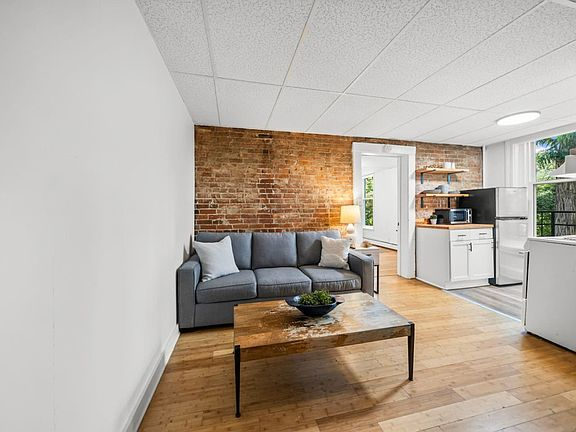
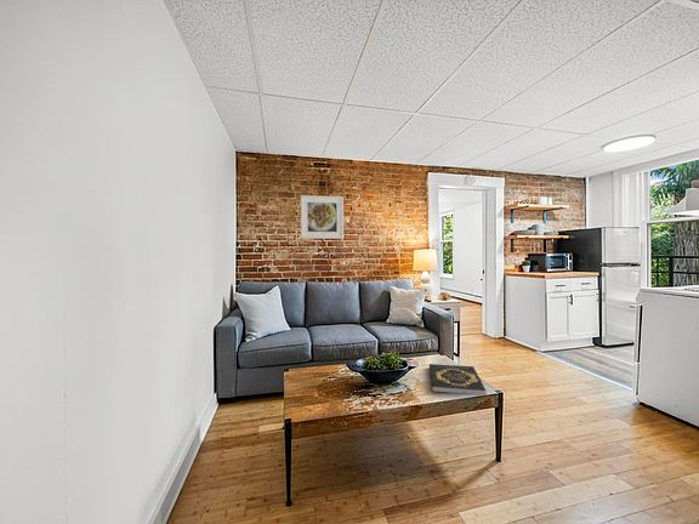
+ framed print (322, 217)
+ book (454, 377)
